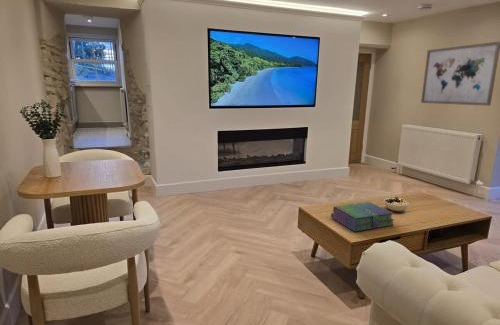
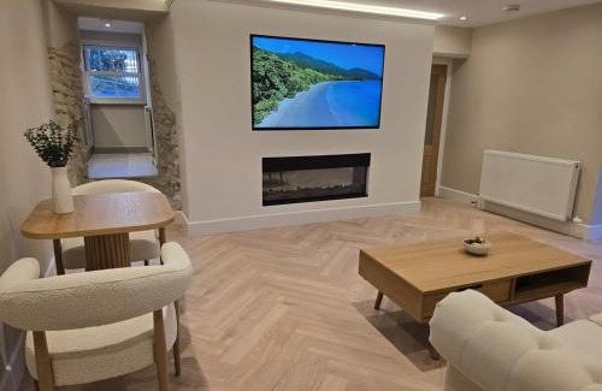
- wall art (456, 75)
- stack of books (362, 215)
